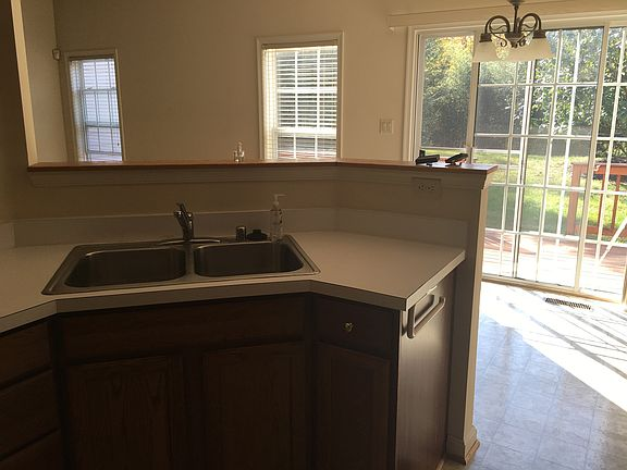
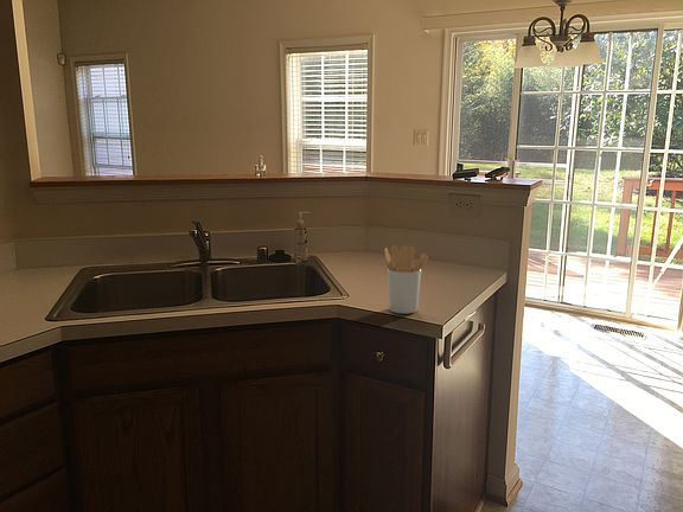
+ utensil holder (403, 276)
